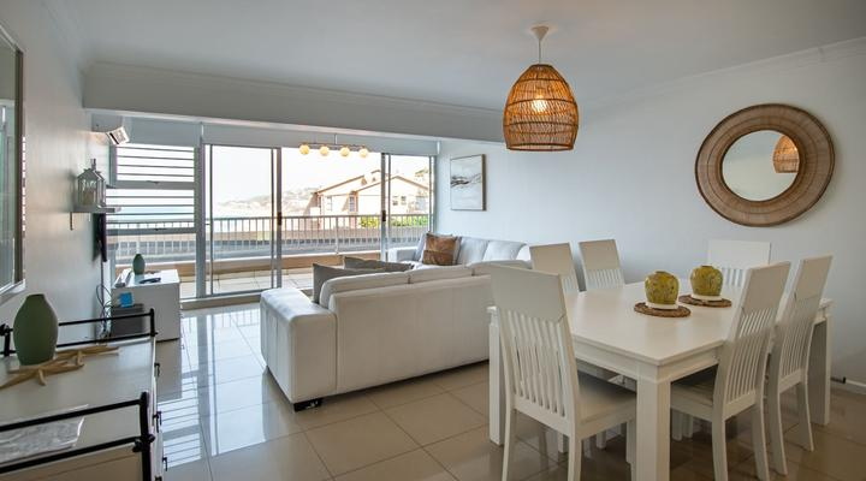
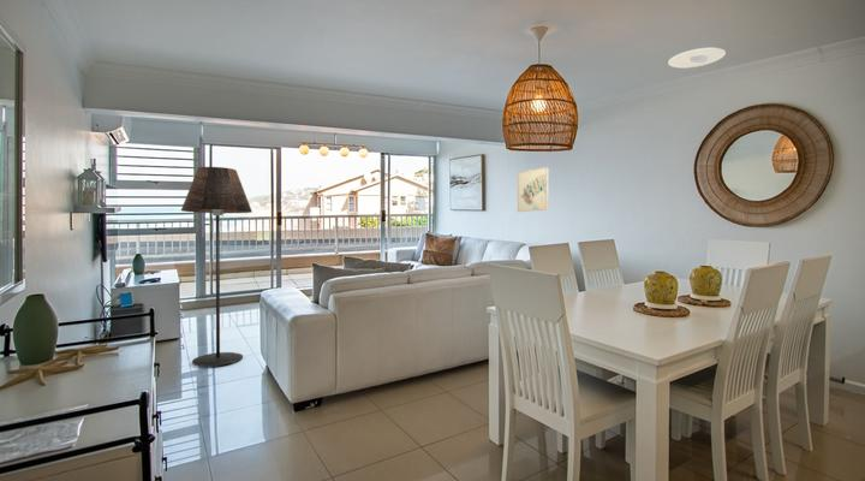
+ wall art (532, 190)
+ floor lamp (217, 265)
+ recessed light (696, 55)
